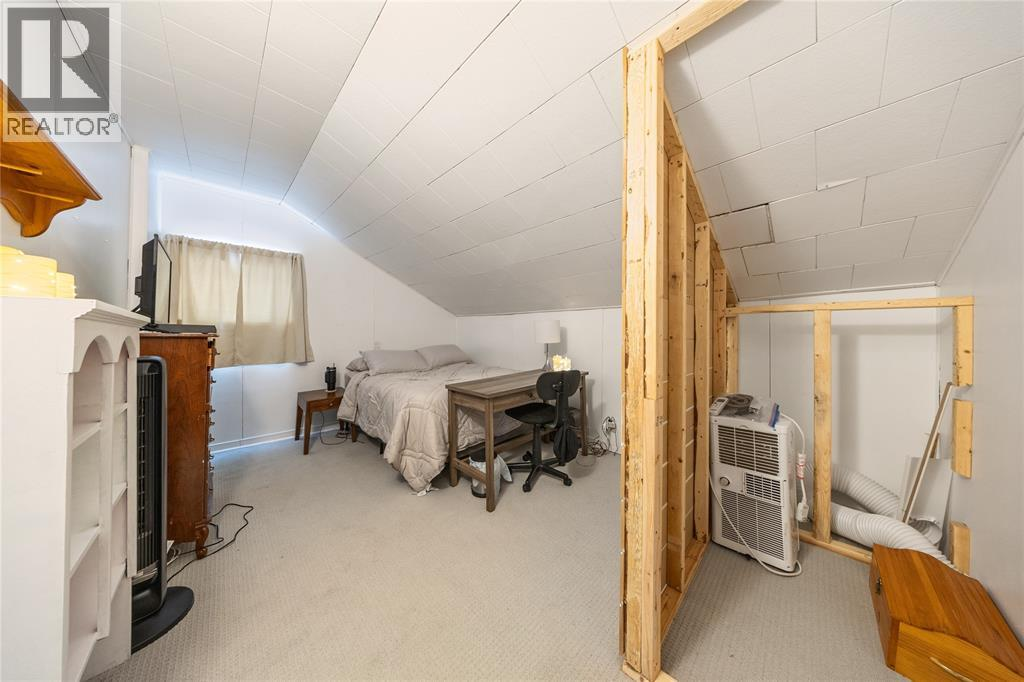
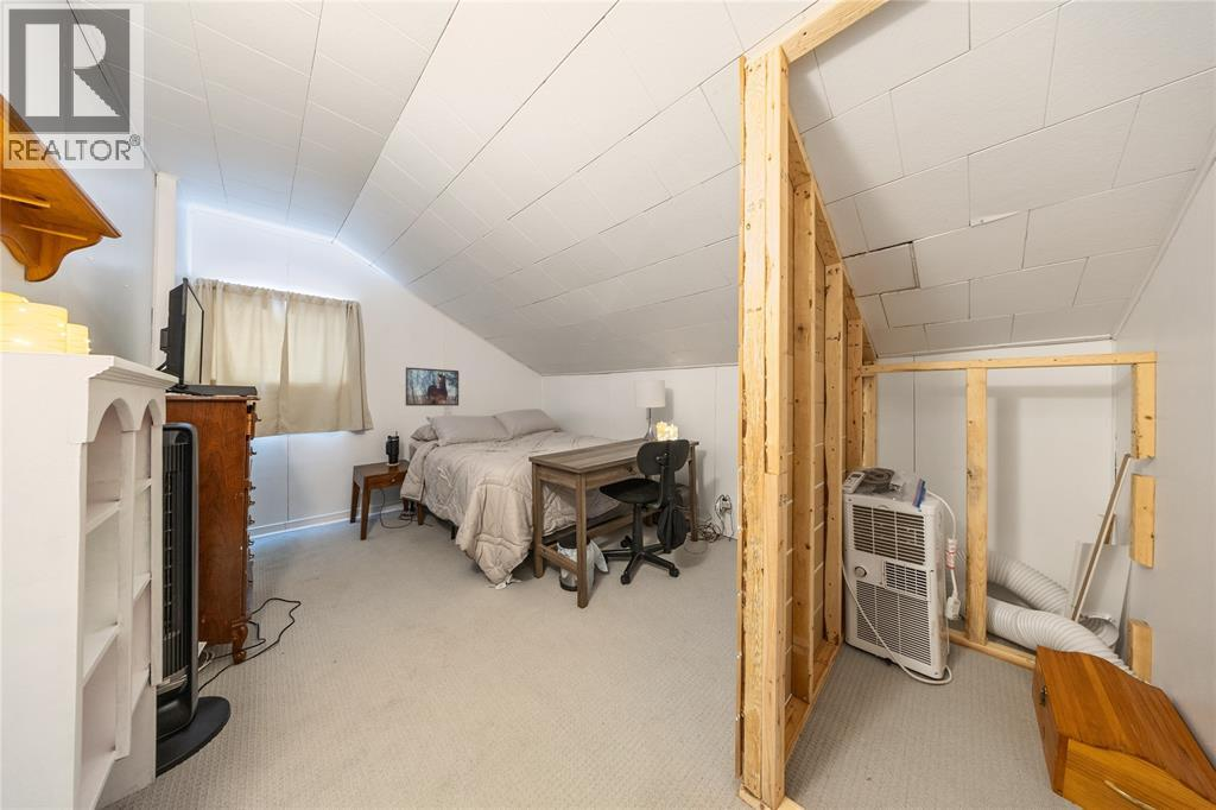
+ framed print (432, 387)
